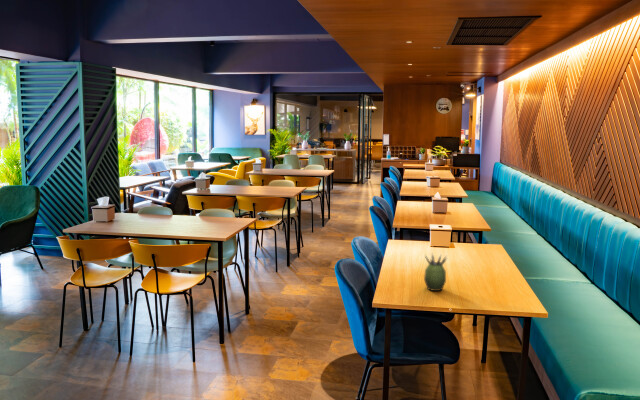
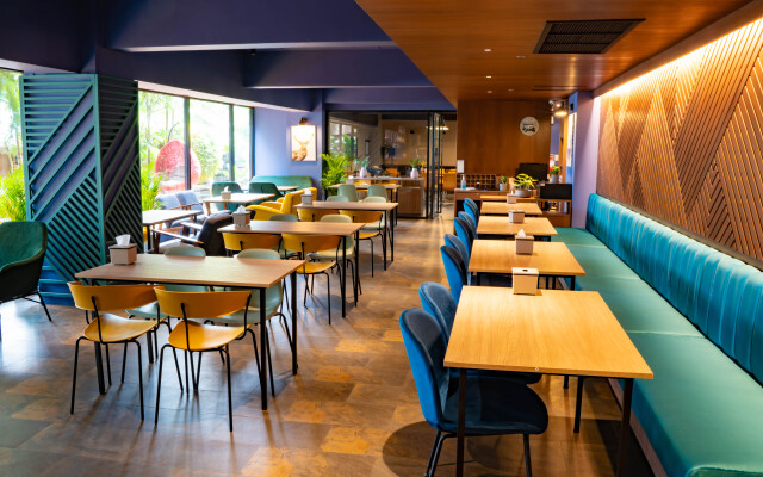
- succulent plant (435, 272)
